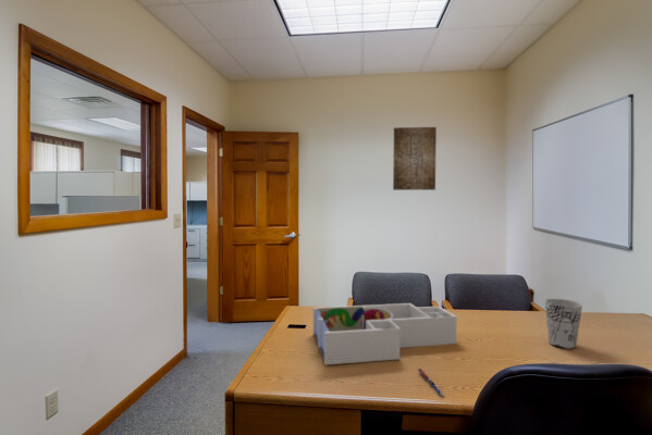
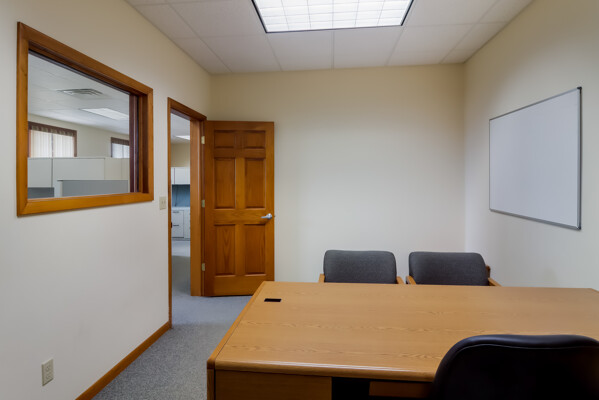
- pen (430, 381)
- desk organizer (385, 328)
- wall art (414, 159)
- cup (562, 323)
